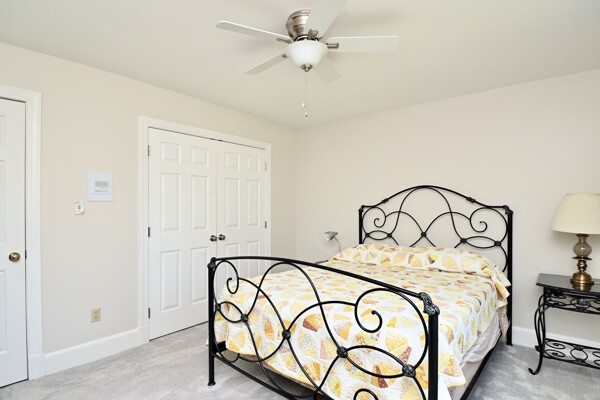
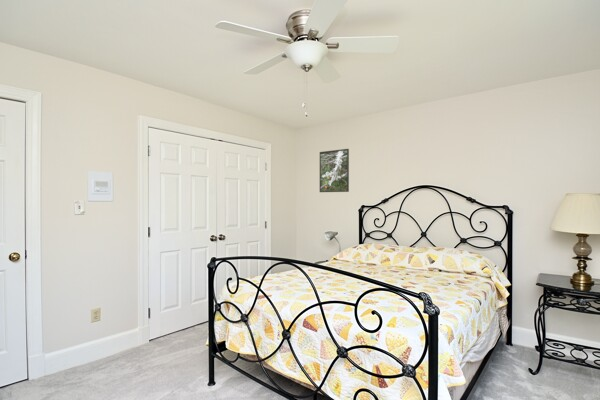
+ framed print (333, 171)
